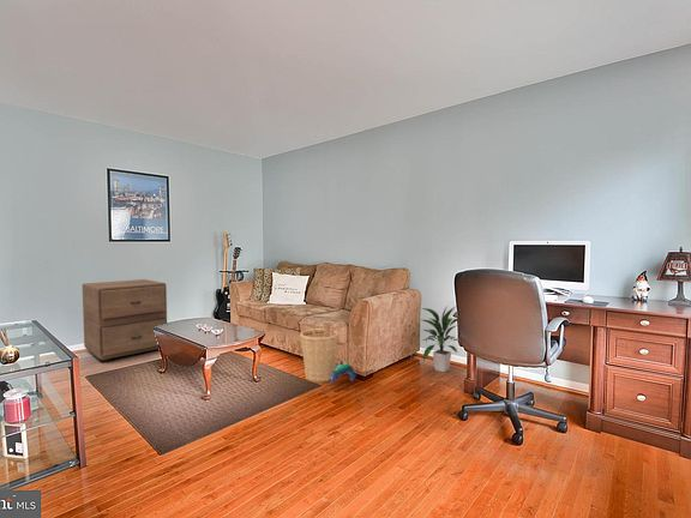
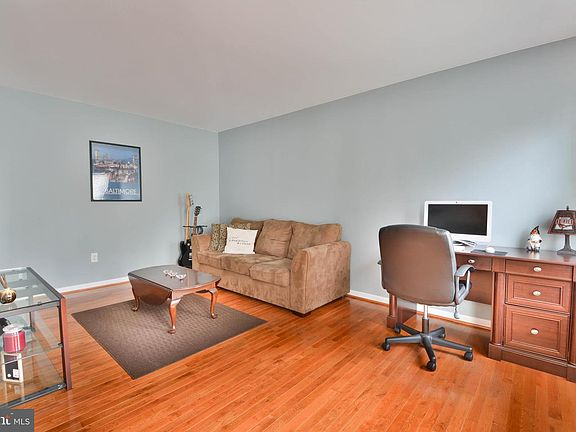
- basket (319, 350)
- plush toy (343, 372)
- indoor plant (439, 336)
- filing cabinet (126, 317)
